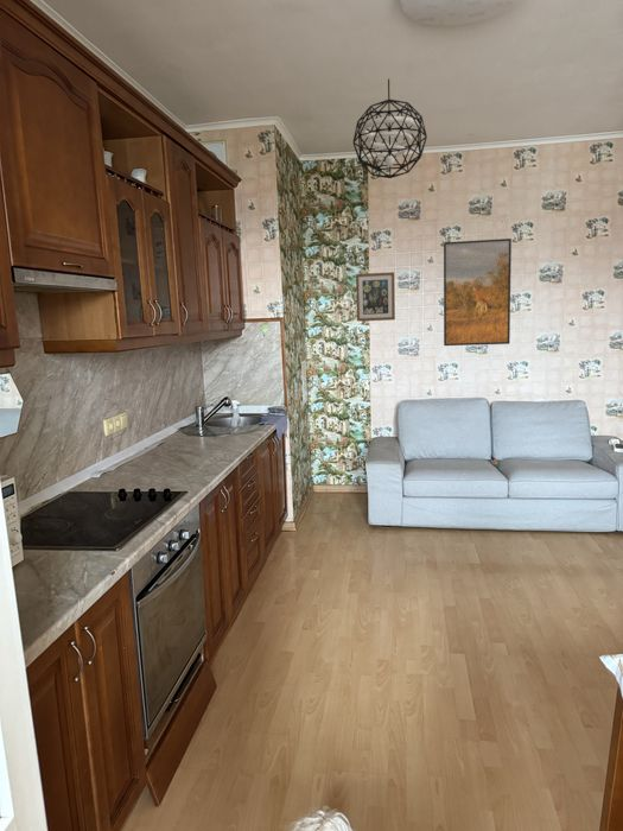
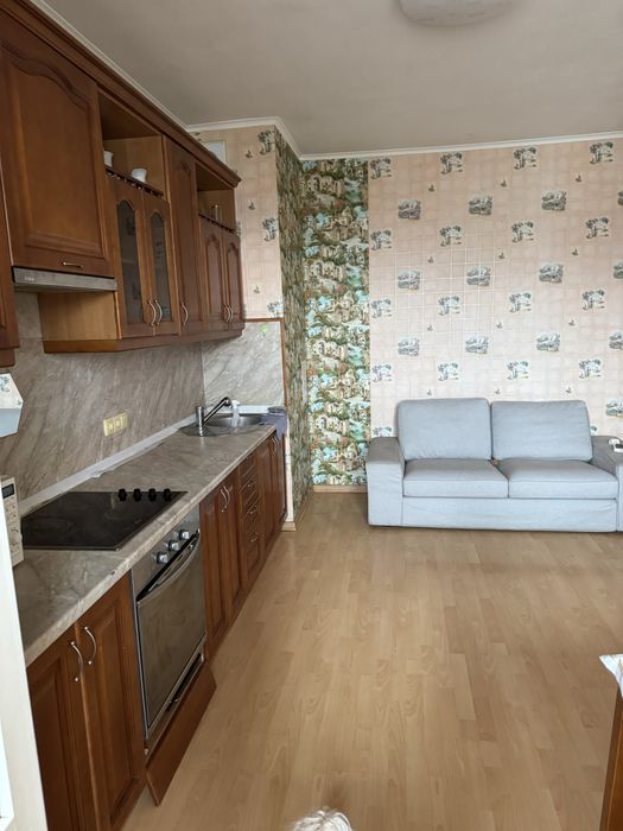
- pendant light (389, 128)
- wall art (375, 297)
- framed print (476, 293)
